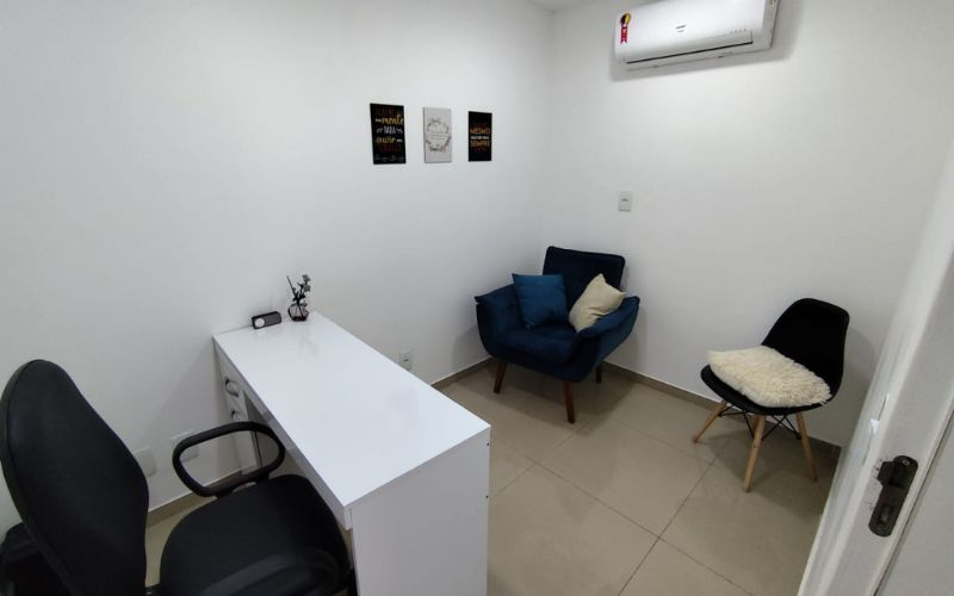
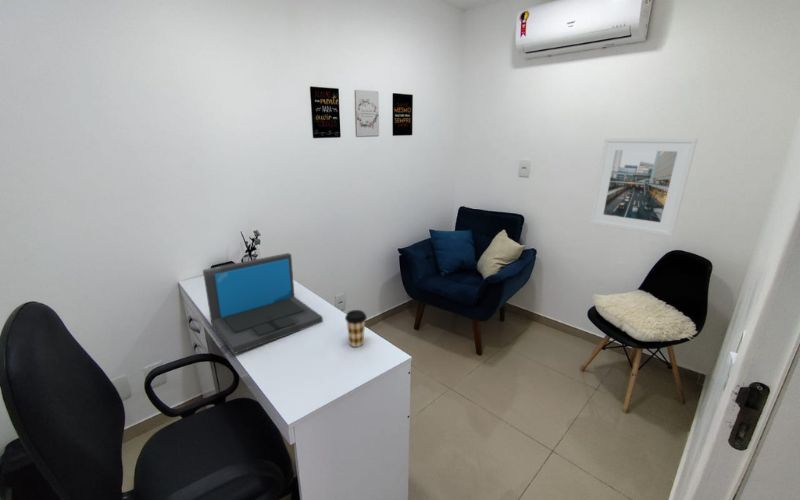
+ laptop (264, 297)
+ coffee cup (356, 328)
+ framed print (637, 185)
